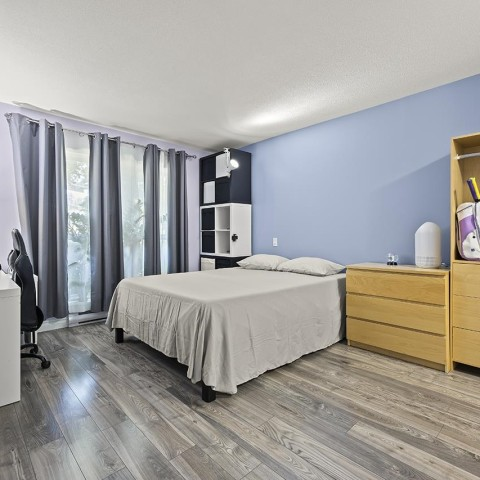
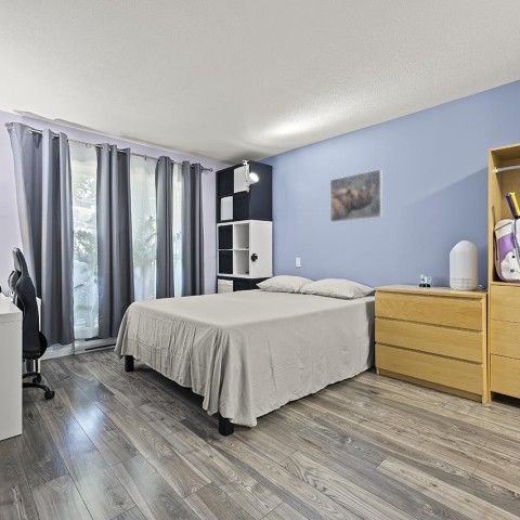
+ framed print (354, 197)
